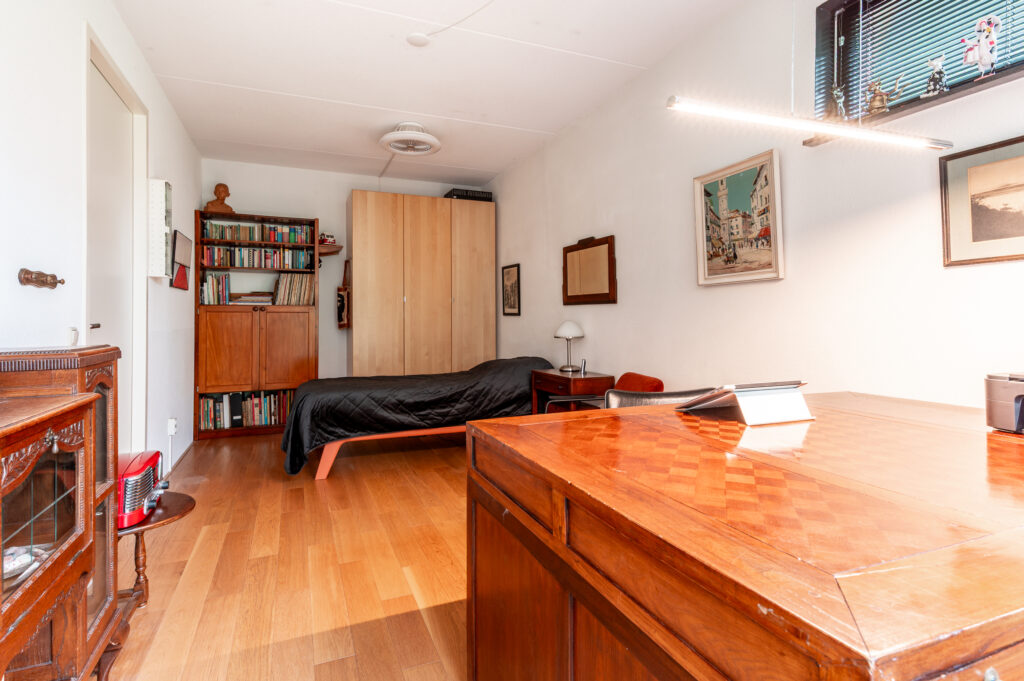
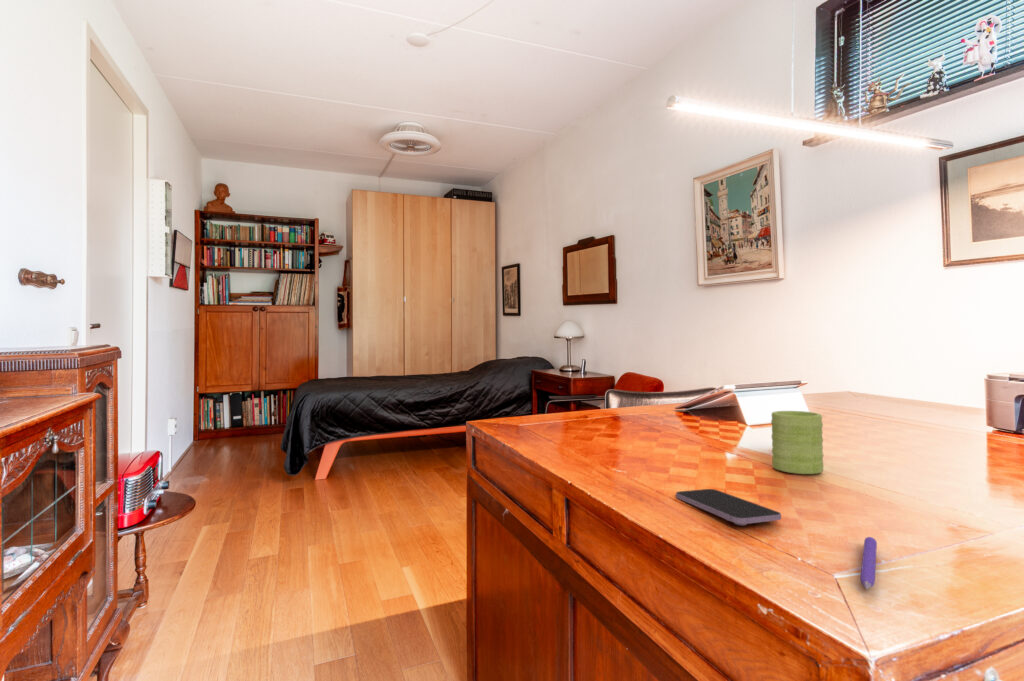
+ pen (868, 561)
+ smartphone (724, 504)
+ mug (798, 439)
